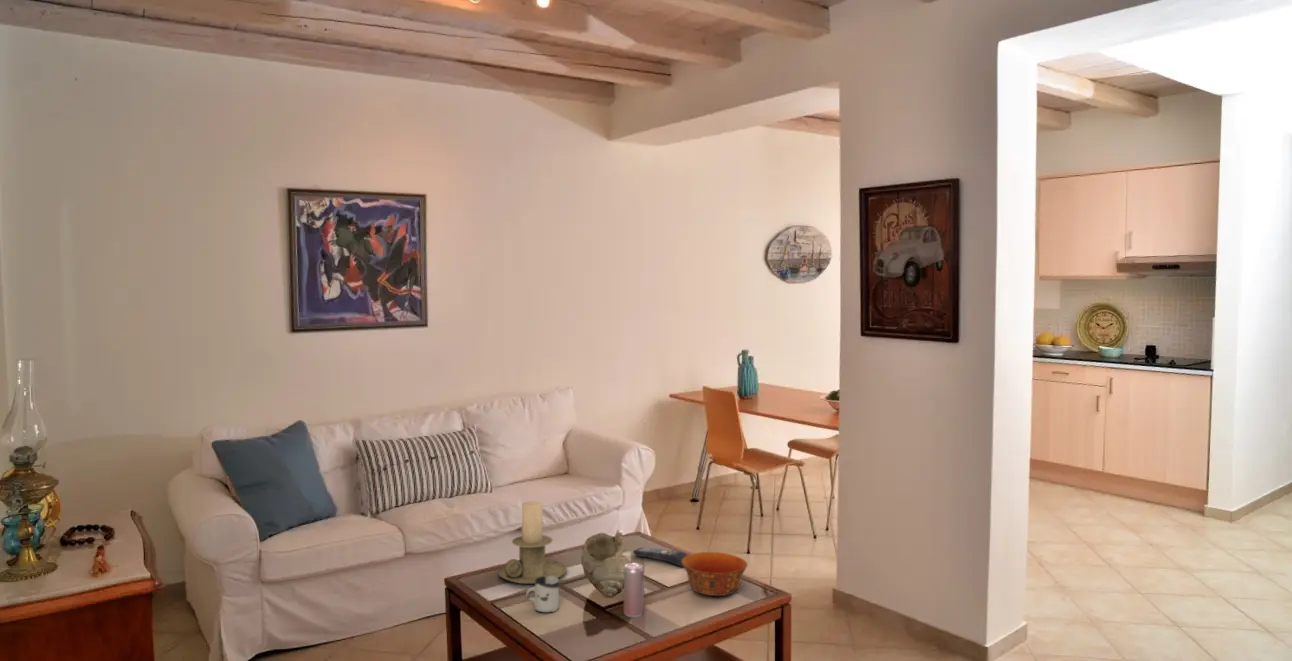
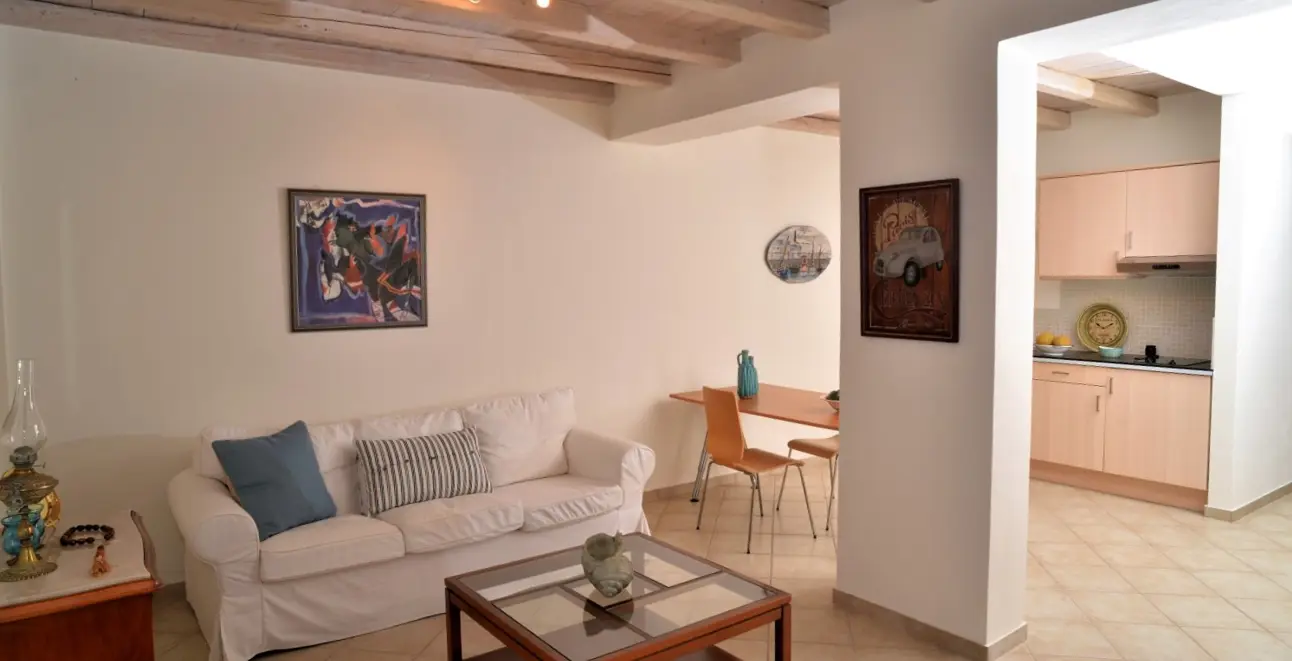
- bowl (714, 576)
- candle holder (532, 539)
- cup (542, 594)
- beverage can (633, 589)
- remote control (661, 555)
